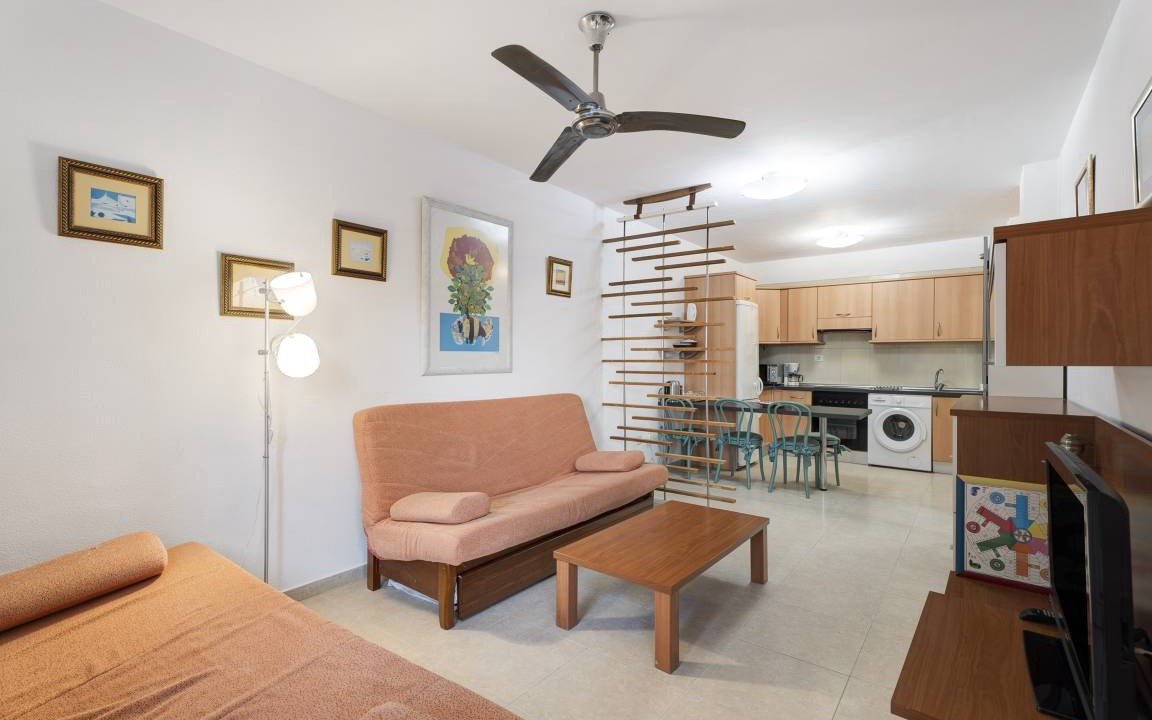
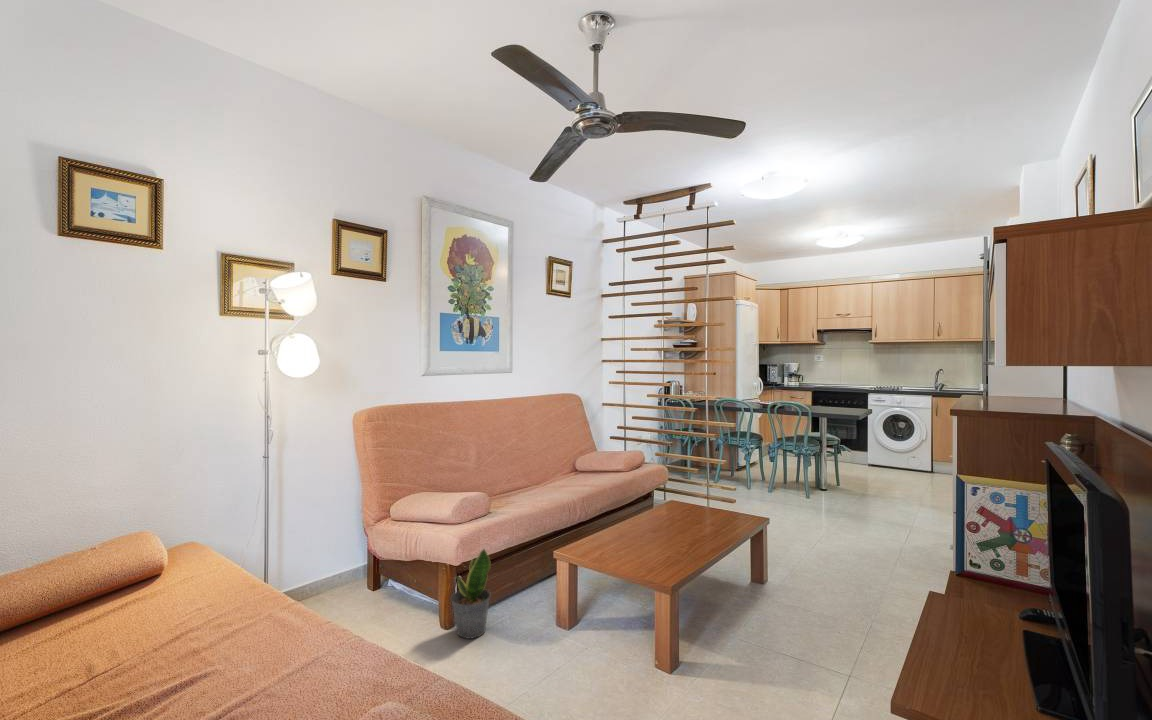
+ potted plant (470, 588)
